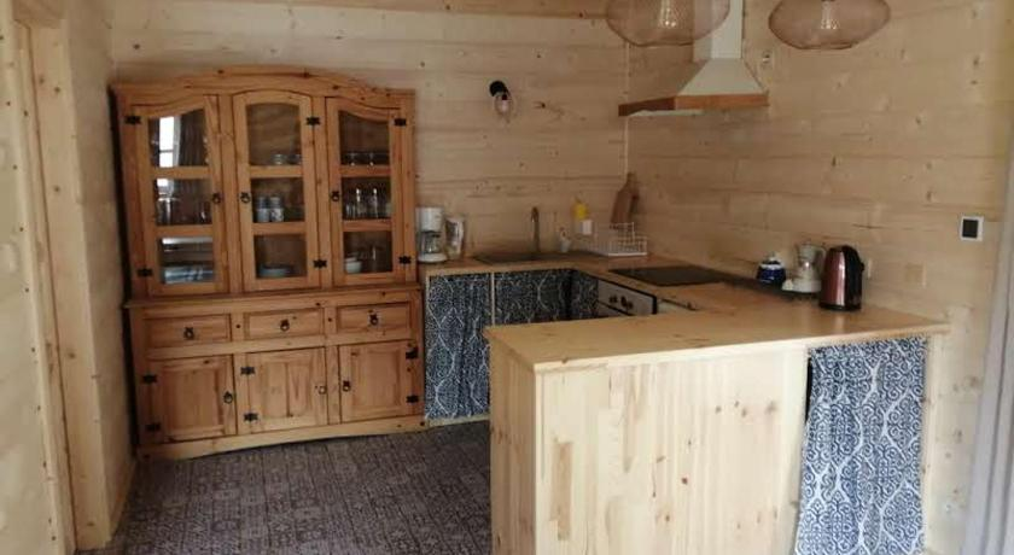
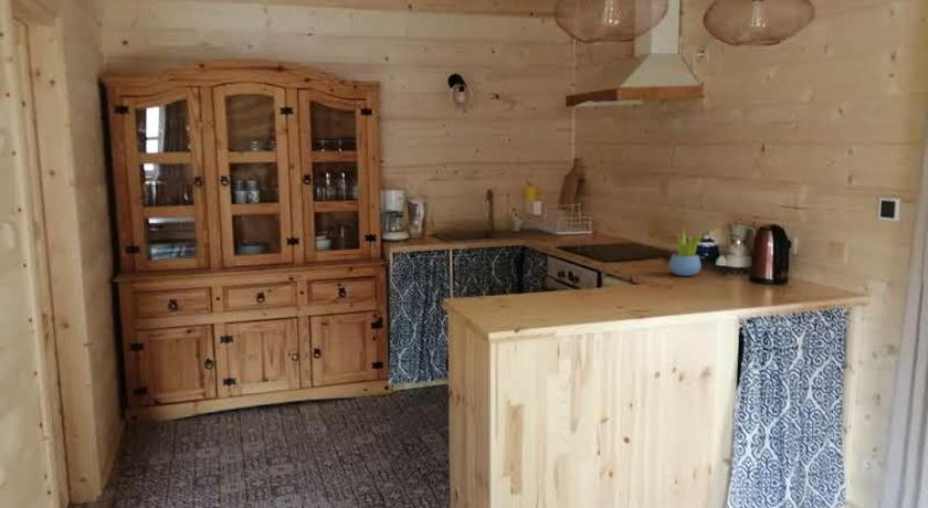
+ succulent plant (686, 251)
